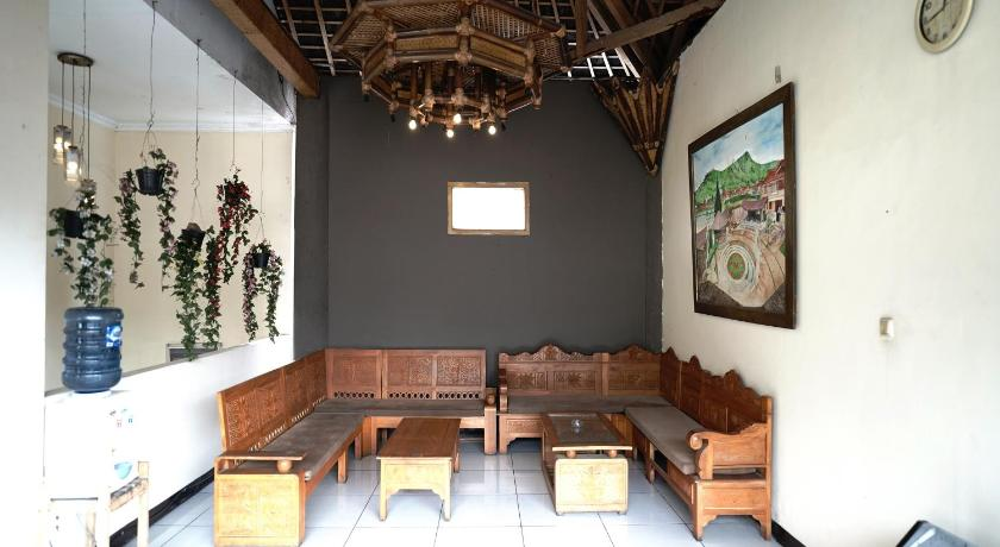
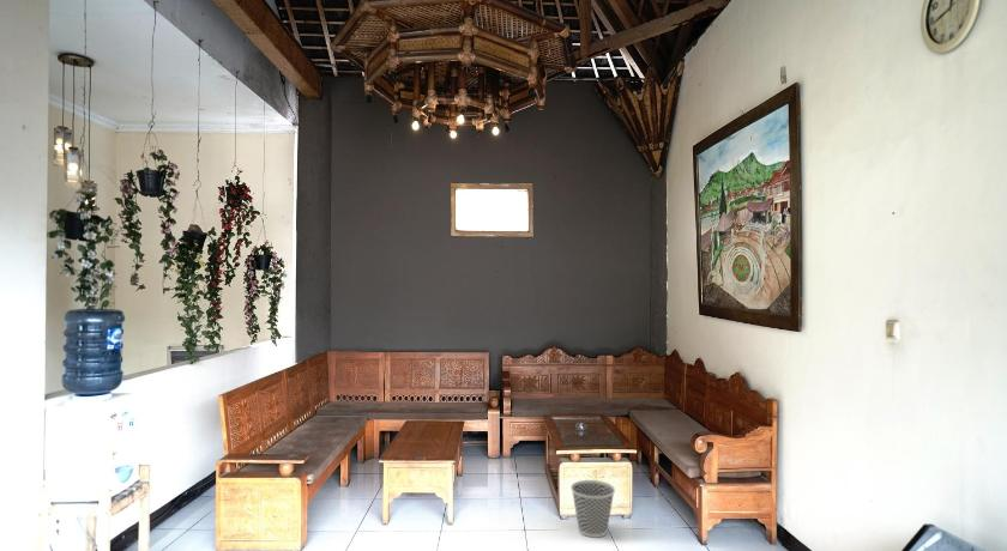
+ wastebasket (592, 509)
